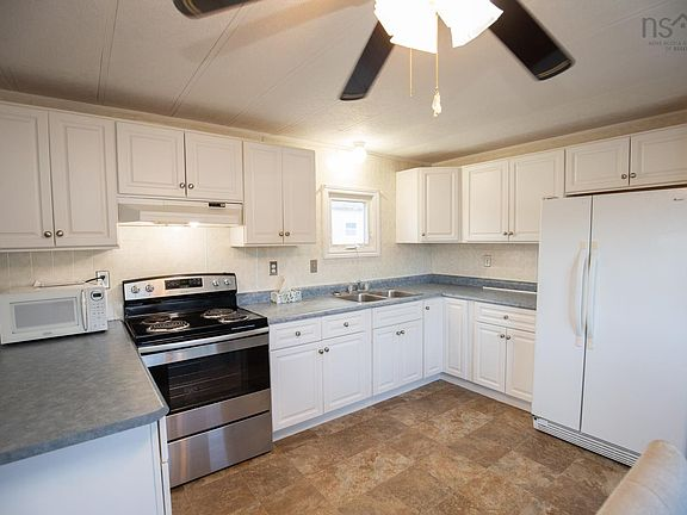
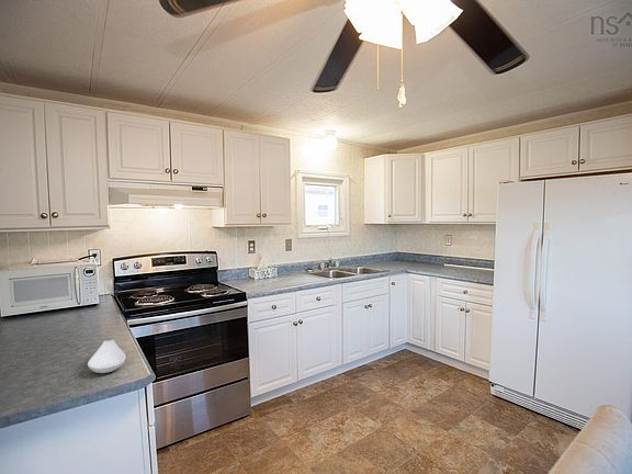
+ spoon rest (108, 354)
